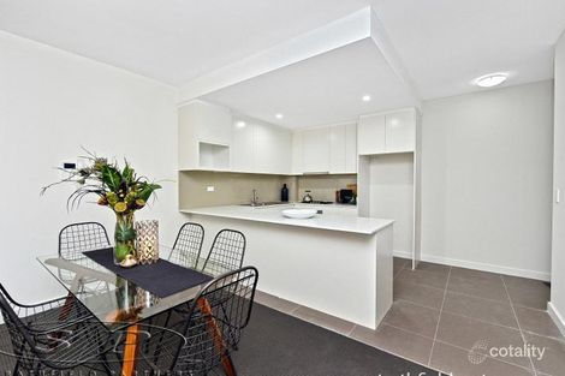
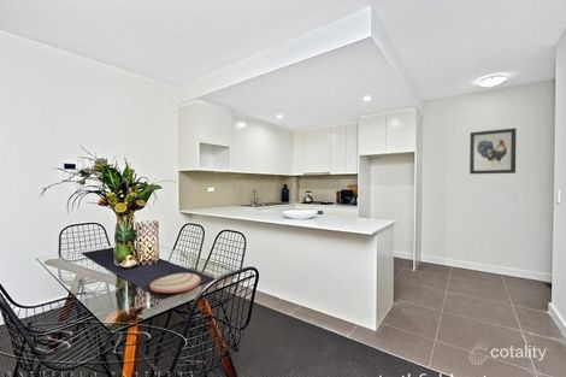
+ plate (176, 279)
+ wall art (491, 152)
